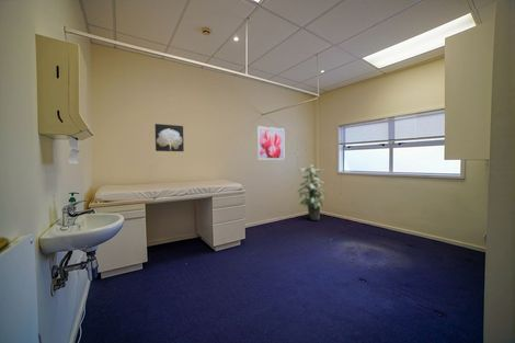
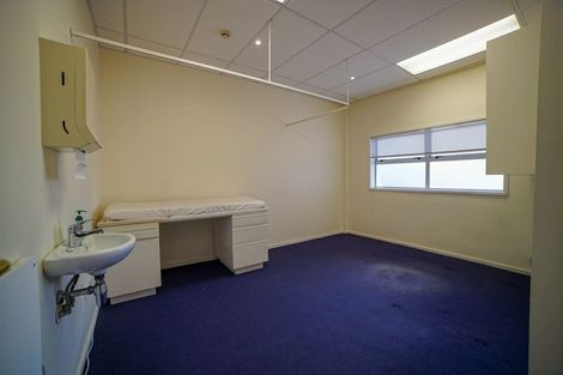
- wall art (271, 144)
- wall art (169, 138)
- indoor plant (311, 192)
